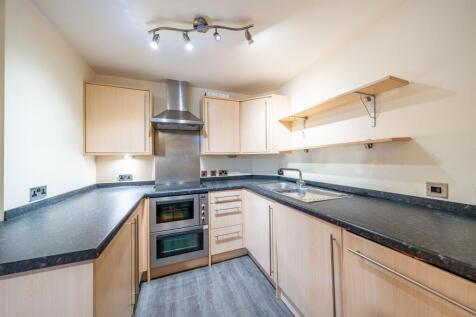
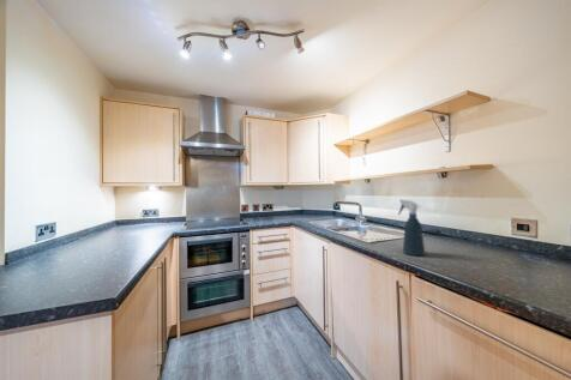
+ spray bottle (410, 225)
